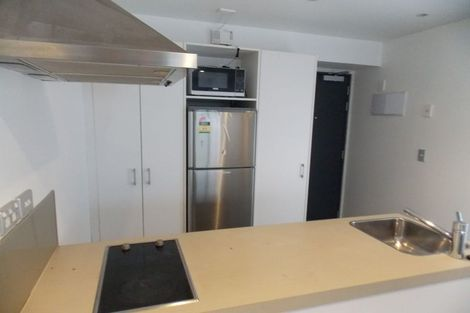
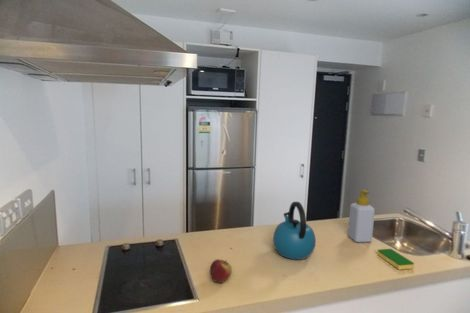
+ kettle (293, 226)
+ apple (220, 270)
+ dish sponge (394, 258)
+ soap bottle (361, 215)
